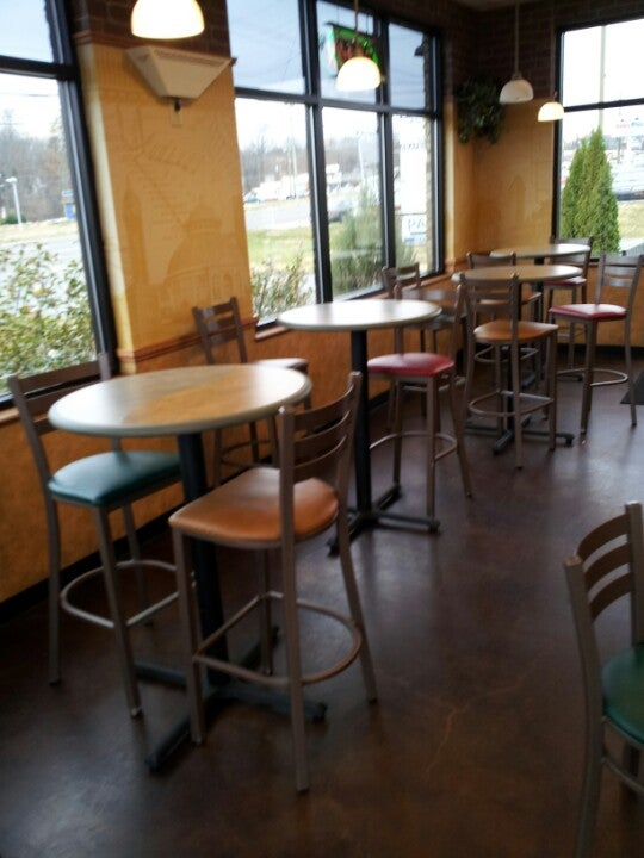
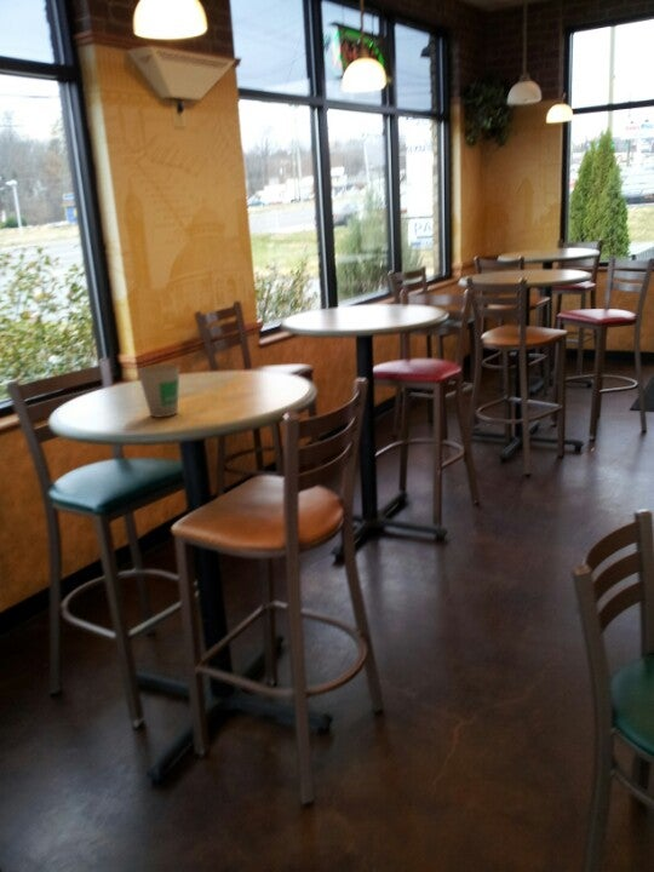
+ paper cup (161, 390)
